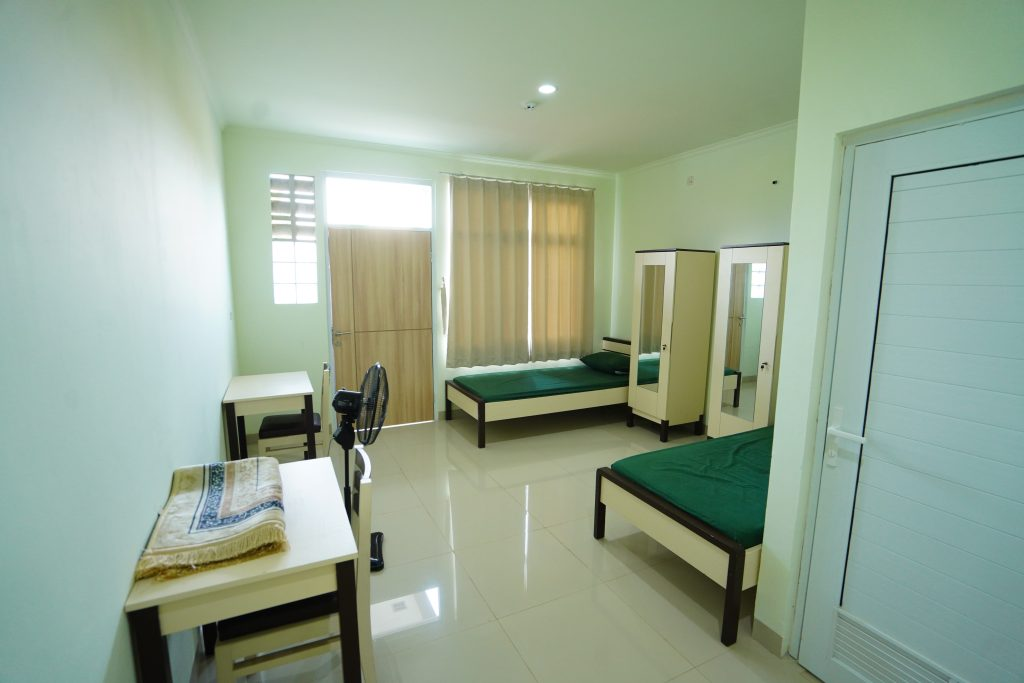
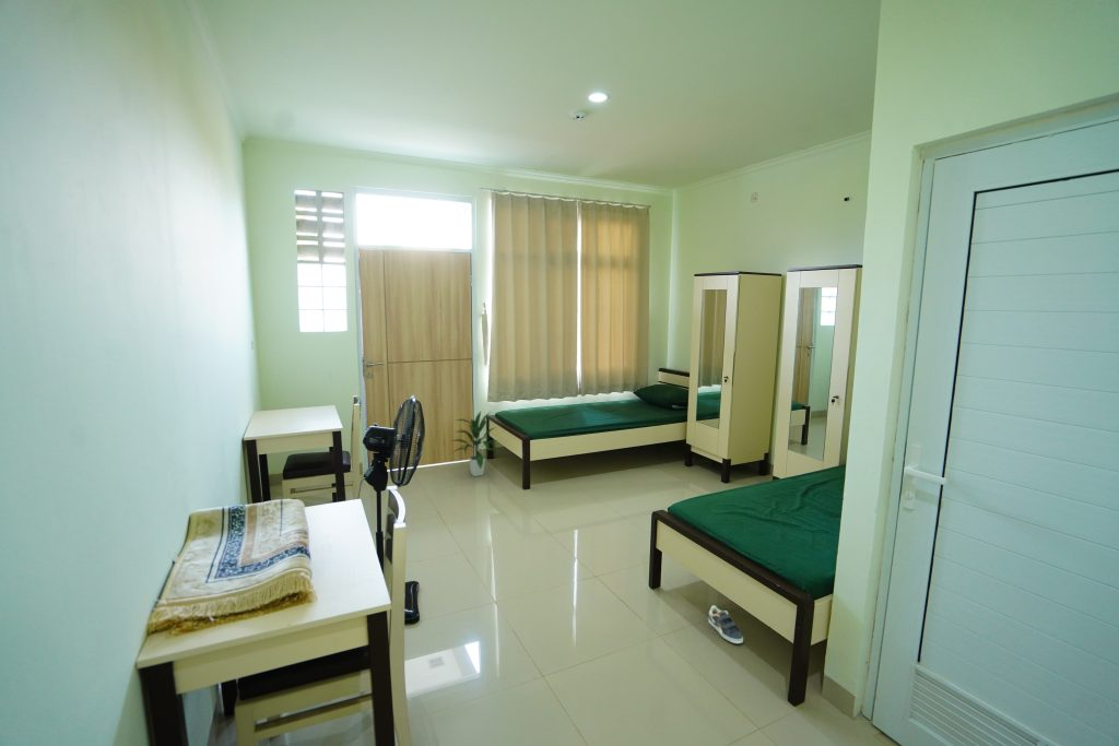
+ indoor plant (475, 442)
+ sneaker (723, 623)
